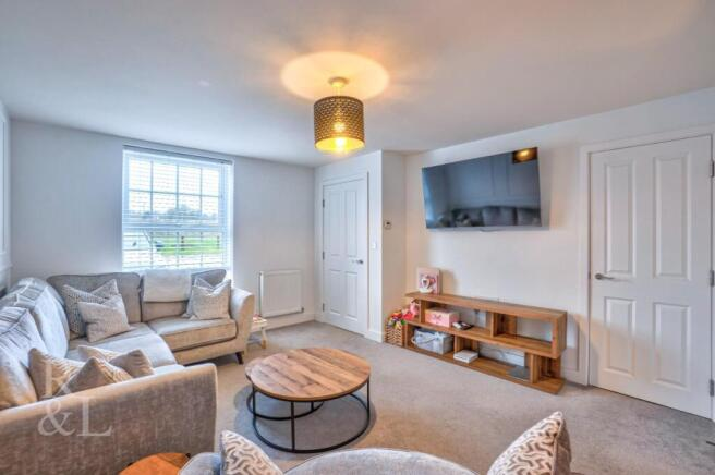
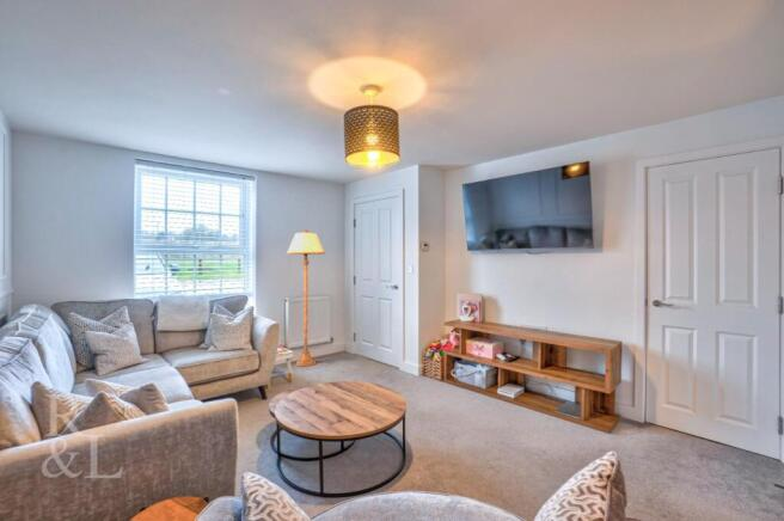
+ floor lamp (306, 296)
